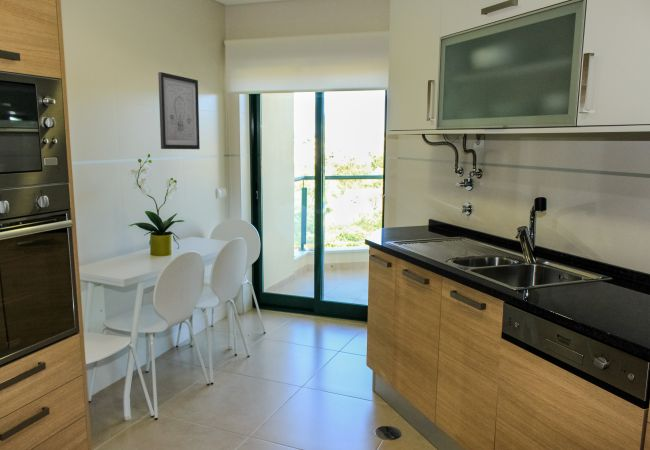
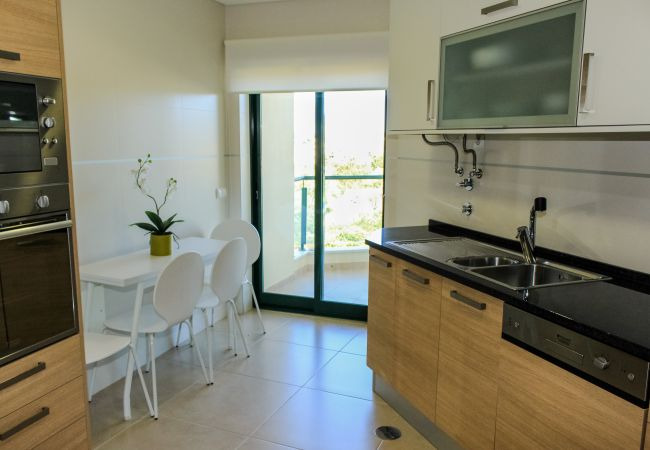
- wall art (180, 113)
